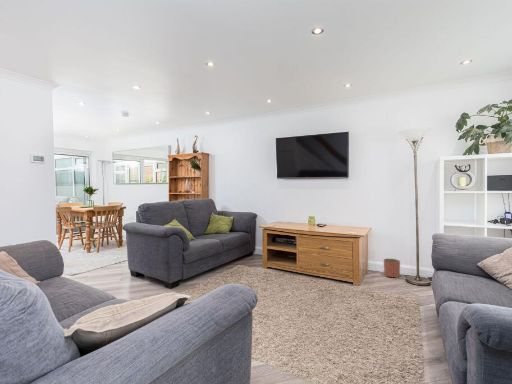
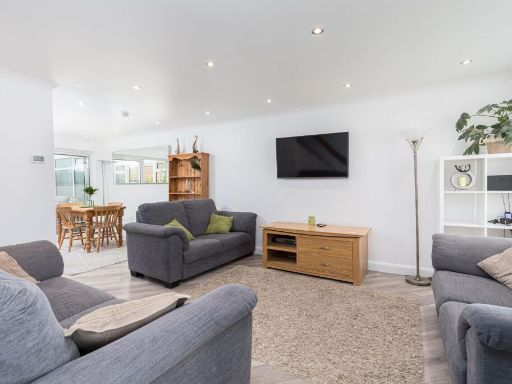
- planter (391, 268)
